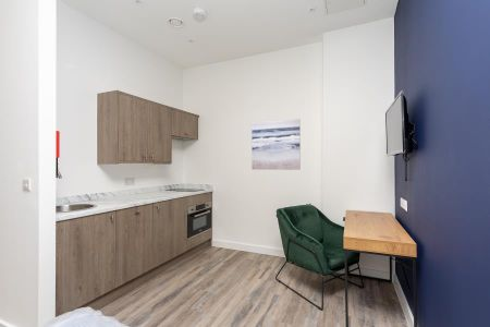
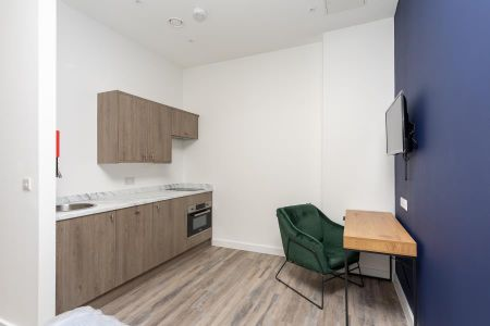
- wall art (274, 145)
